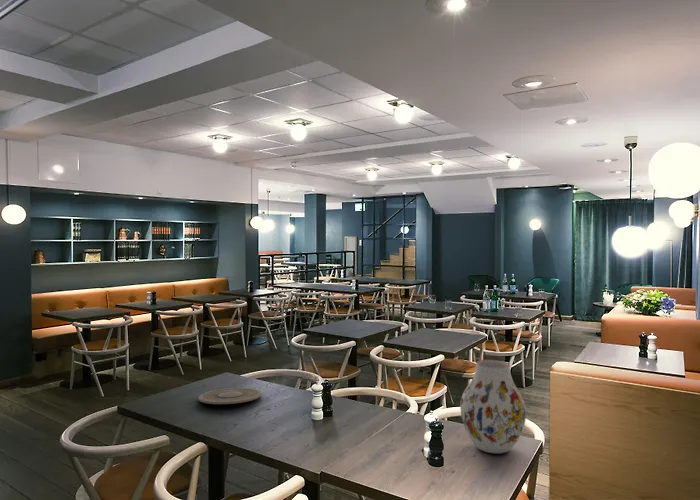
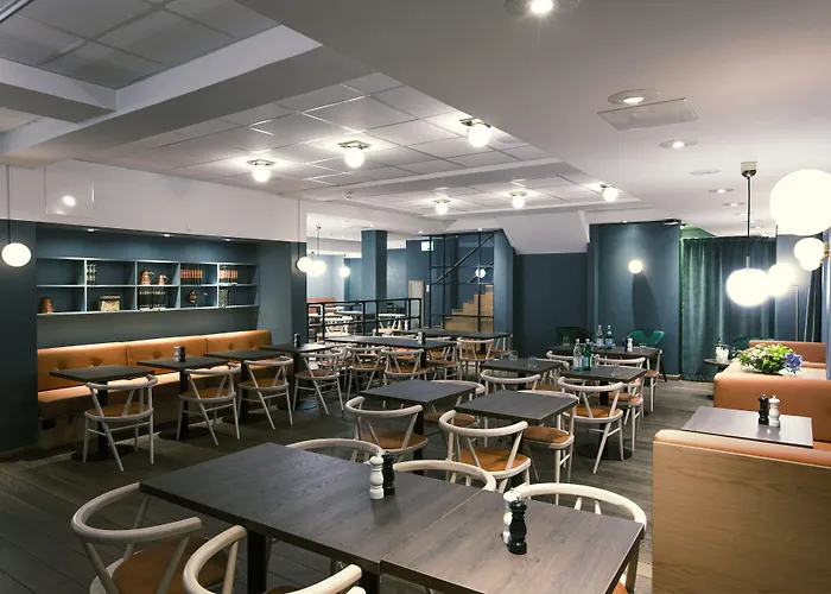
- vase (492, 405)
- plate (230, 395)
